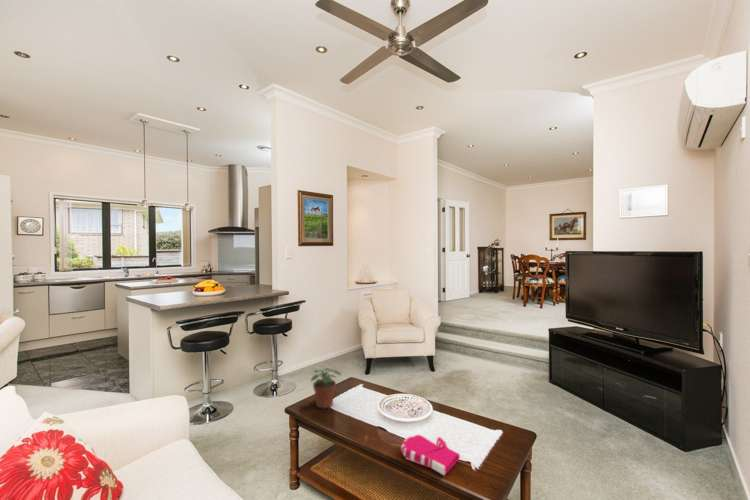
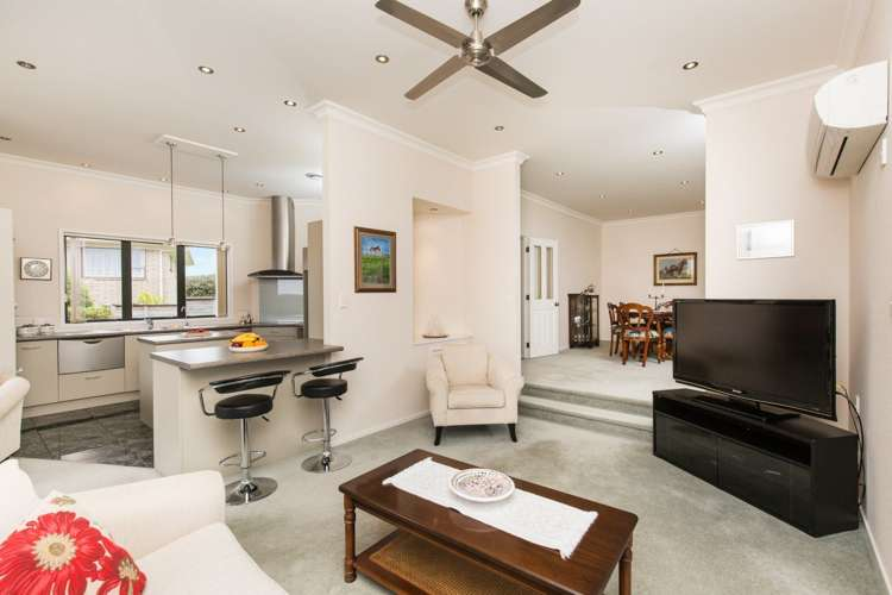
- potted plant (325, 388)
- book (430, 450)
